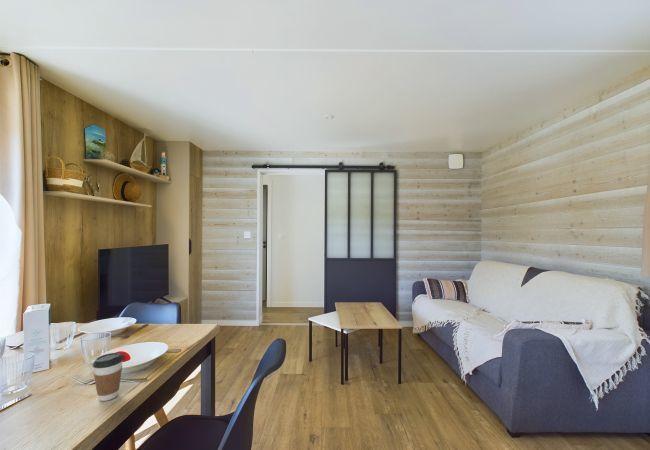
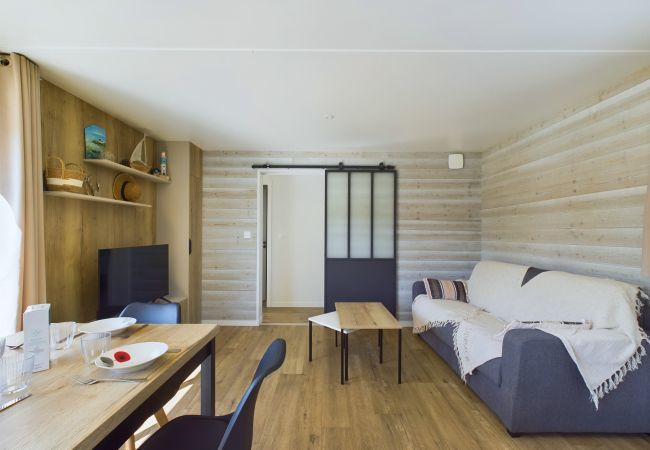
- coffee cup (108, 376)
